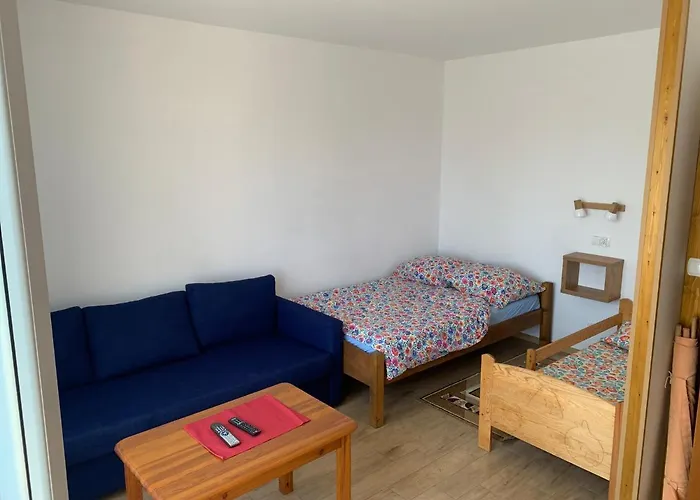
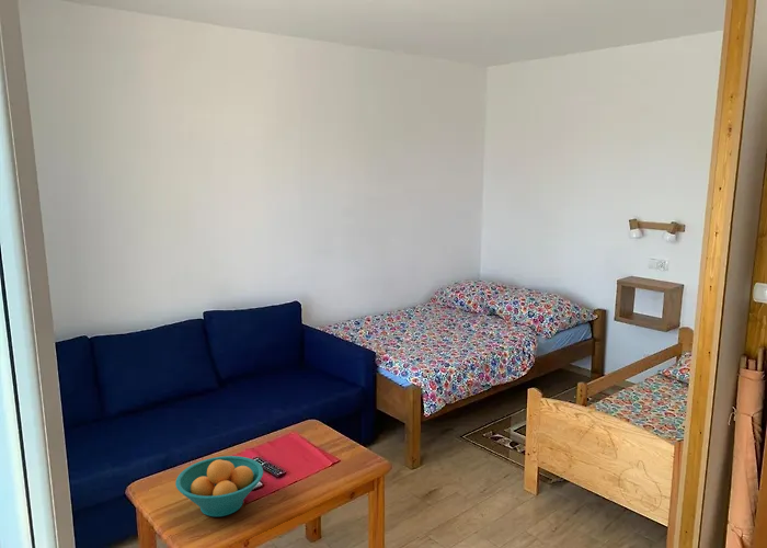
+ fruit bowl (220, 483)
